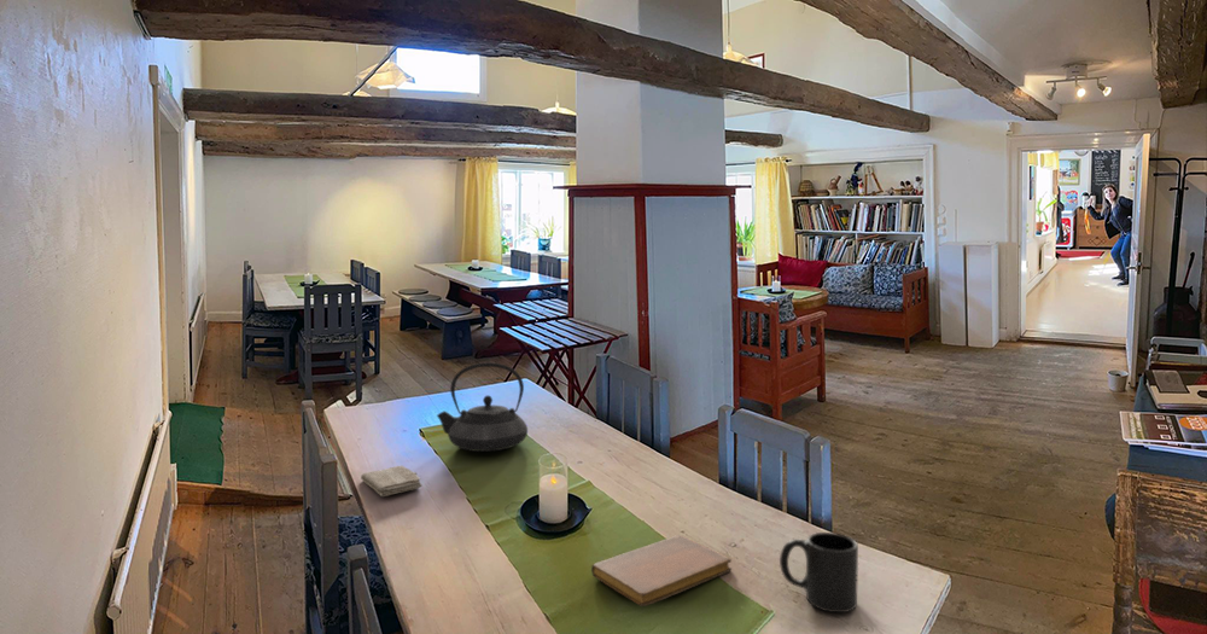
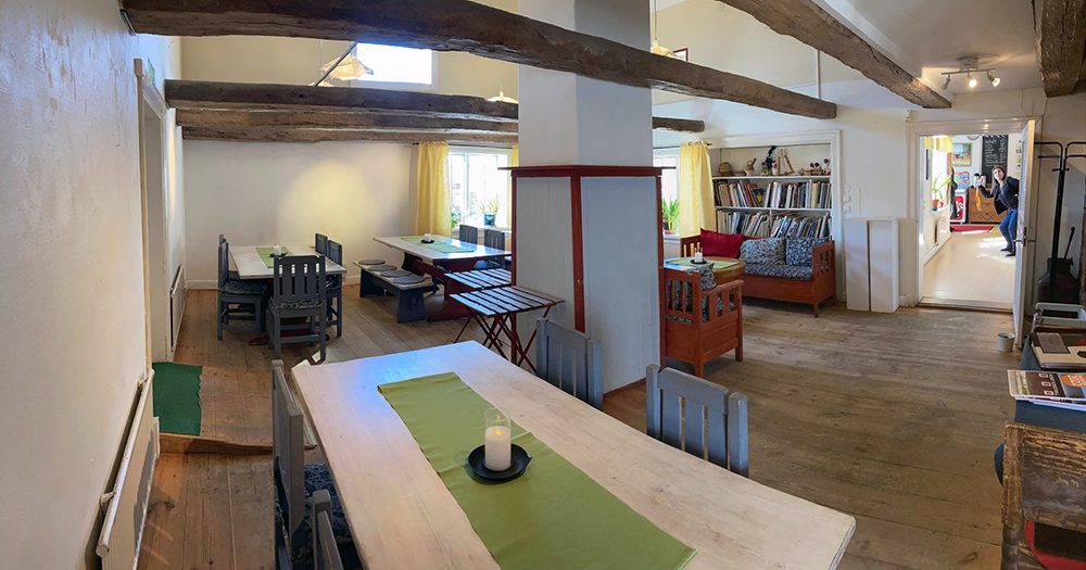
- mug (821, 569)
- teapot (482, 406)
- notebook (661, 566)
- washcloth (391, 479)
